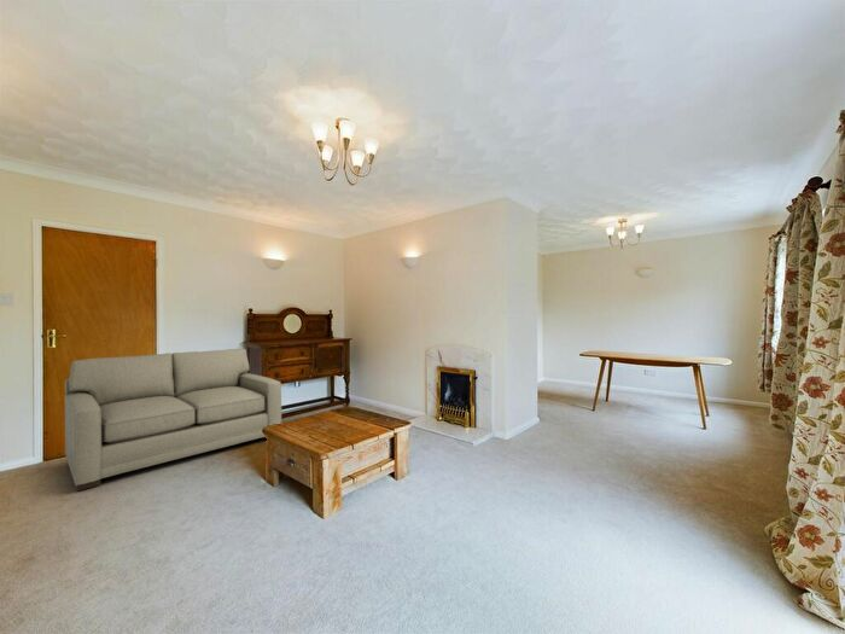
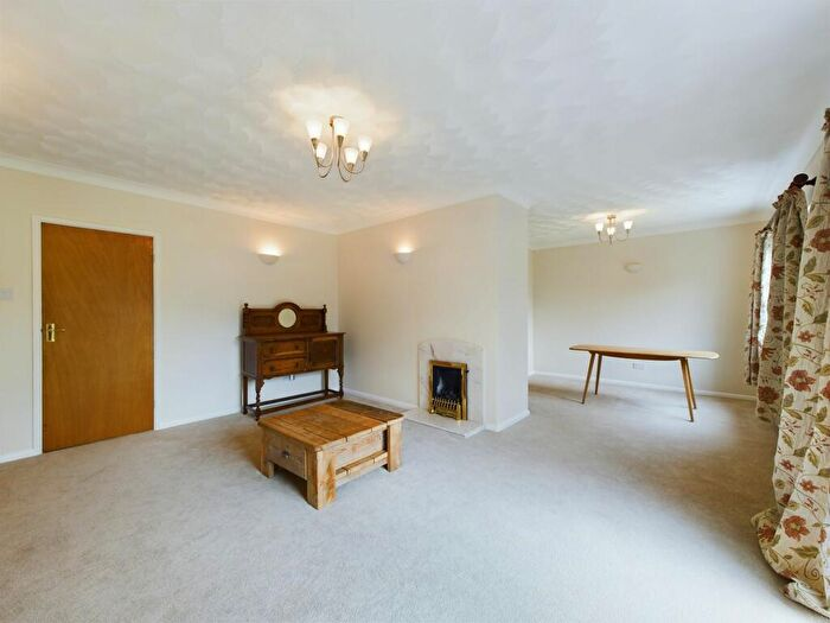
- sofa (181, 401)
